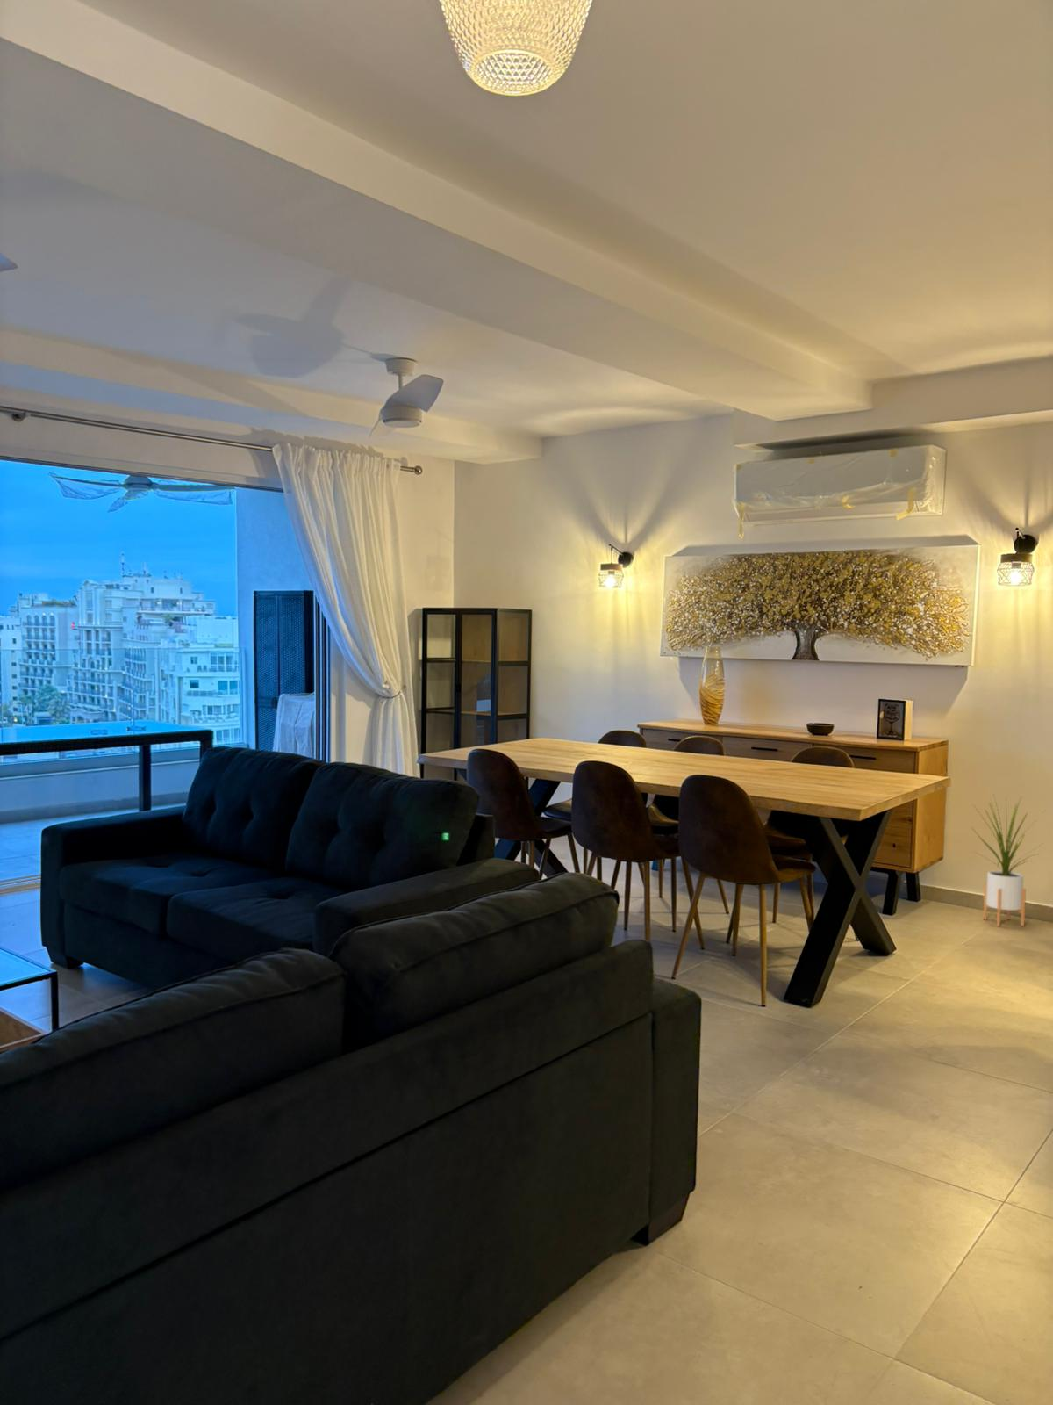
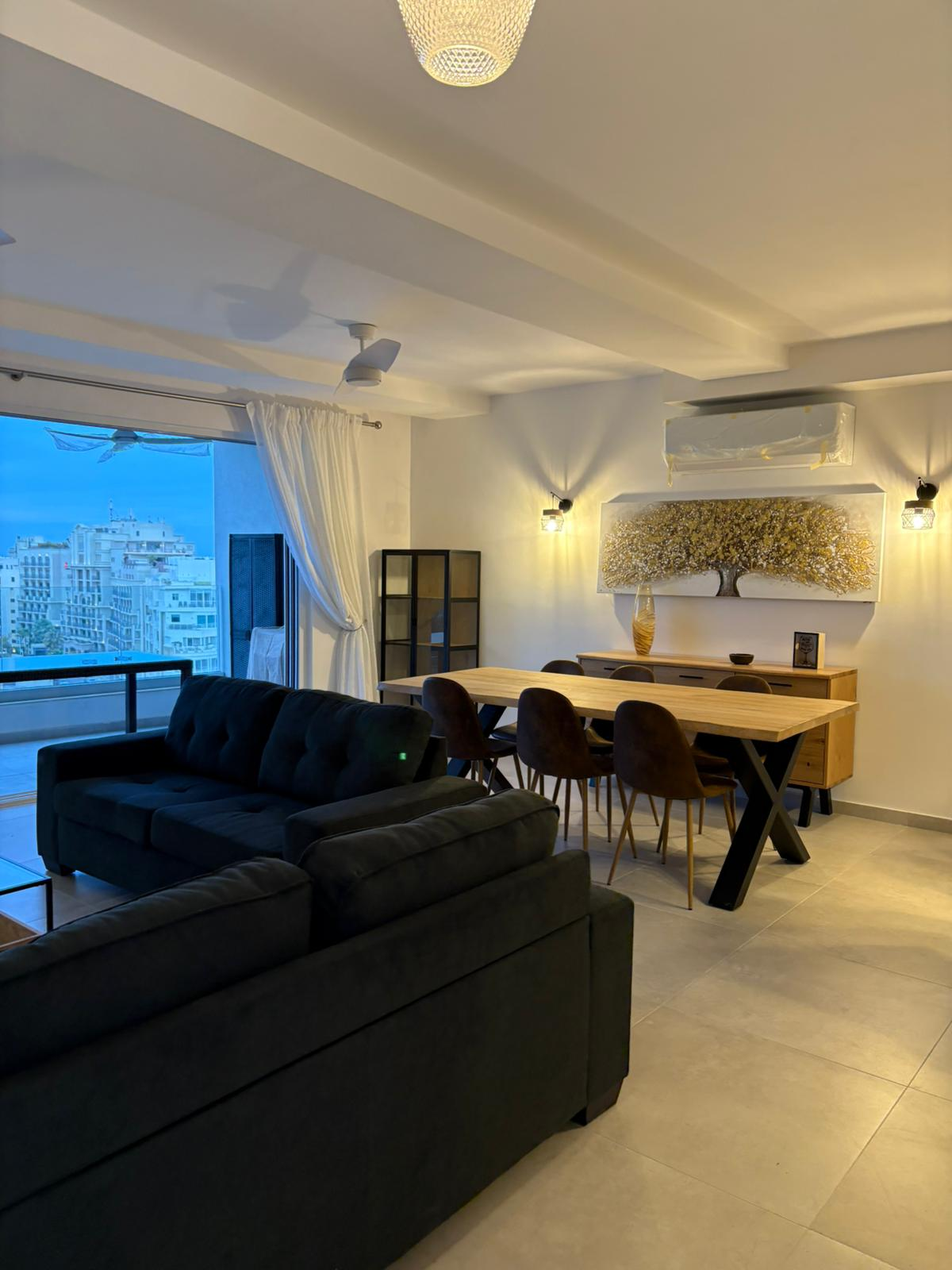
- house plant (1008, 857)
